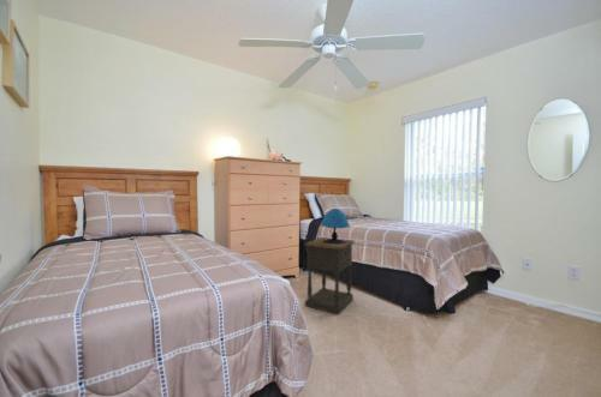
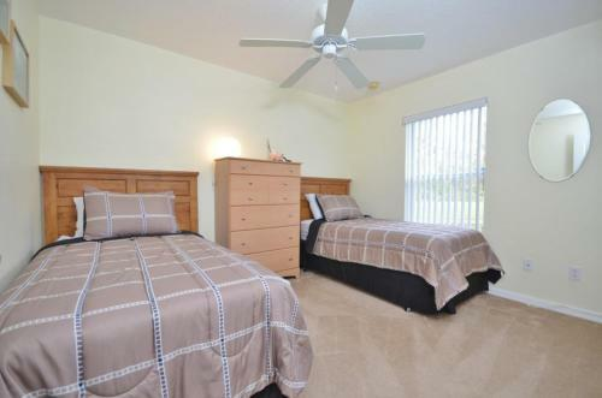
- table lamp (334, 224)
- nightstand (329, 270)
